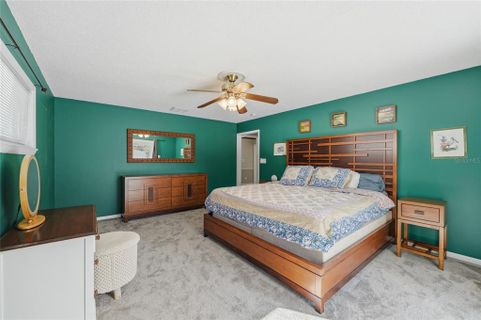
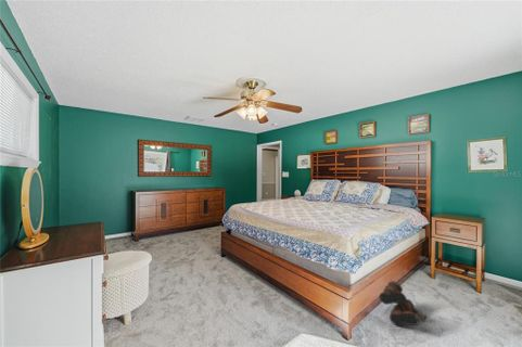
+ boots (403, 300)
